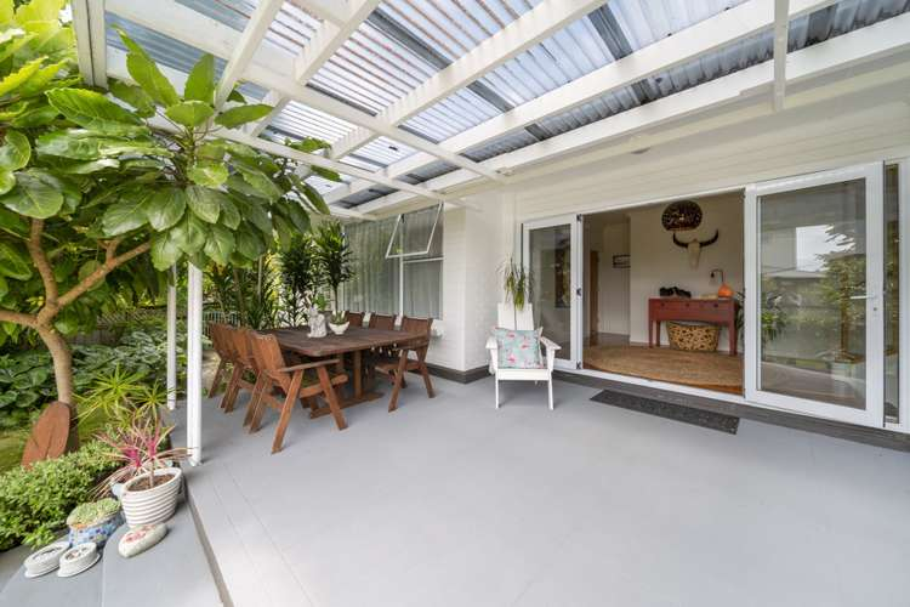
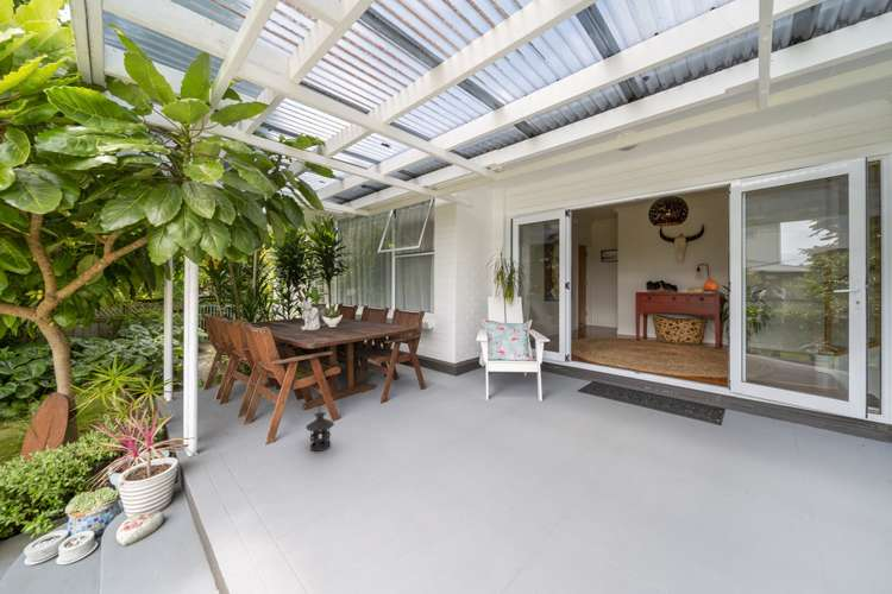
+ lantern (320, 425)
